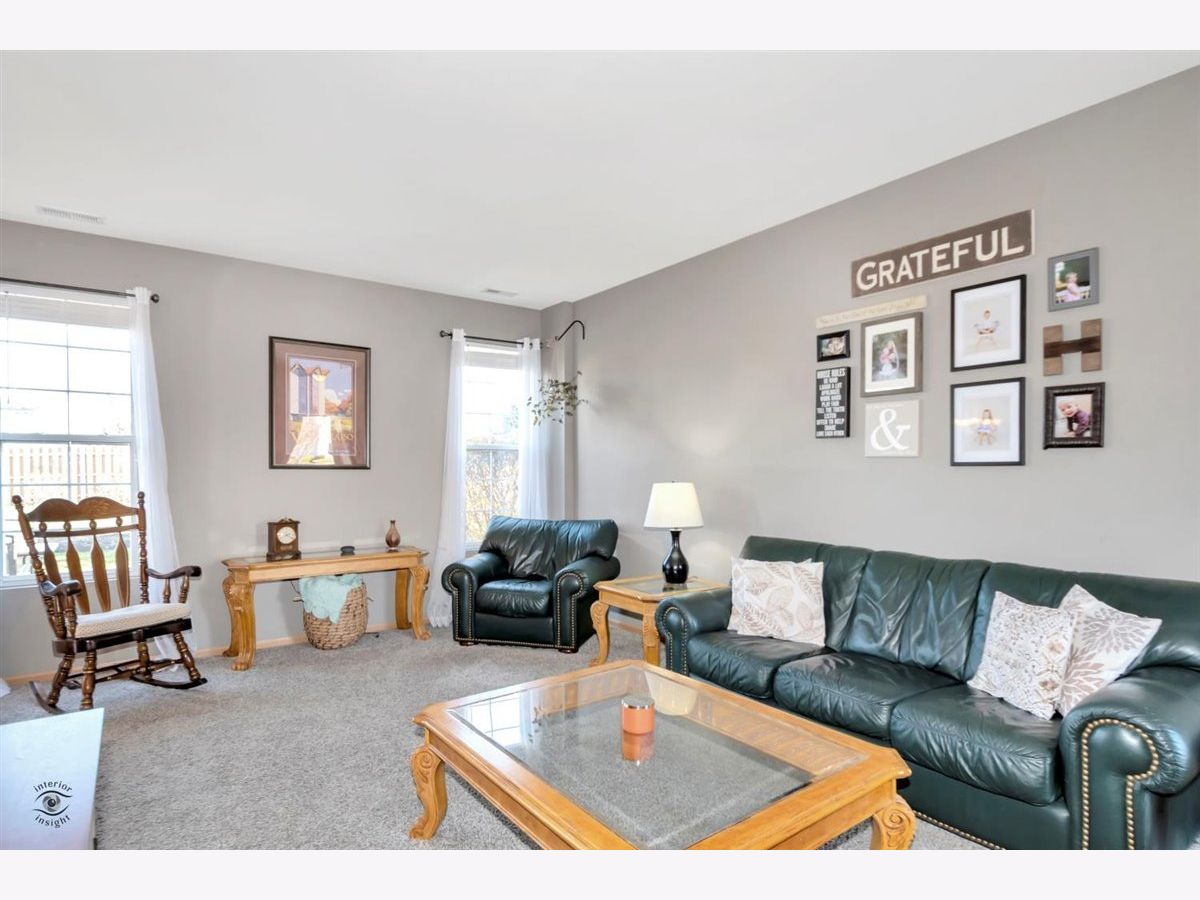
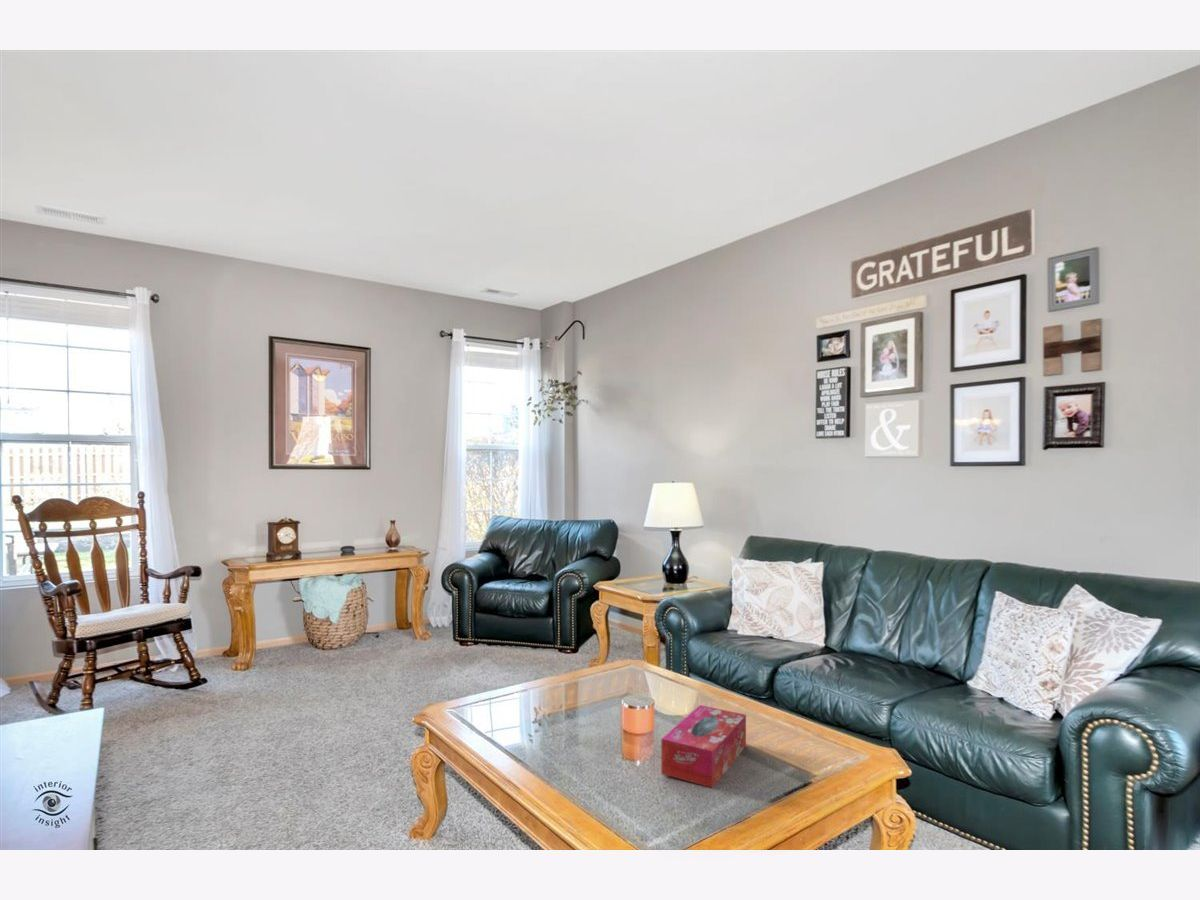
+ tissue box (705, 742)
